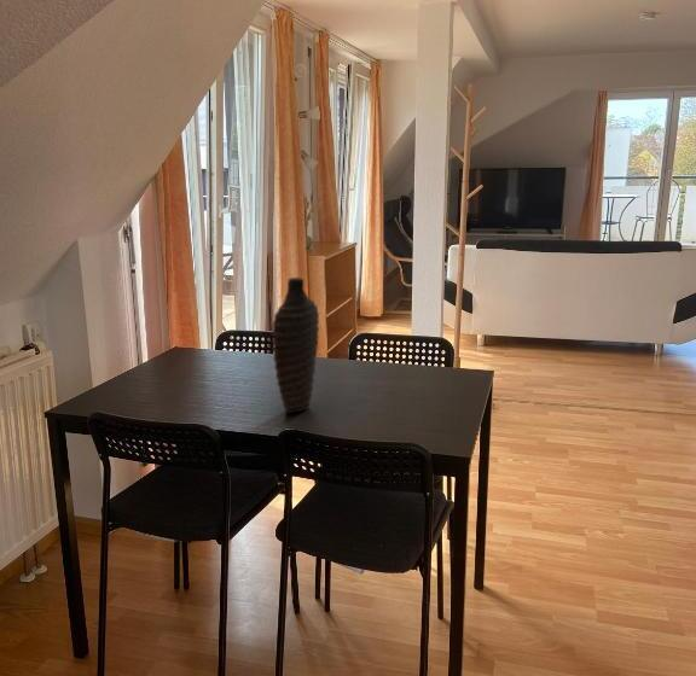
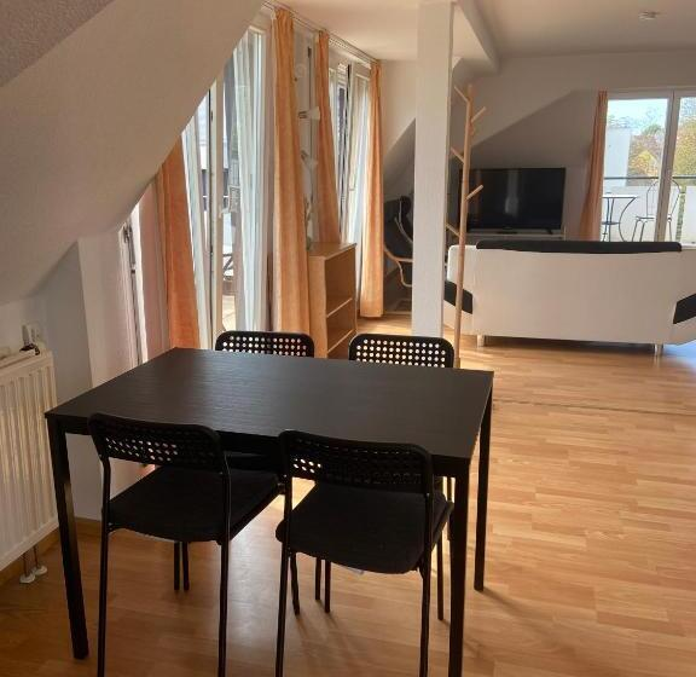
- decorative vase (296, 344)
